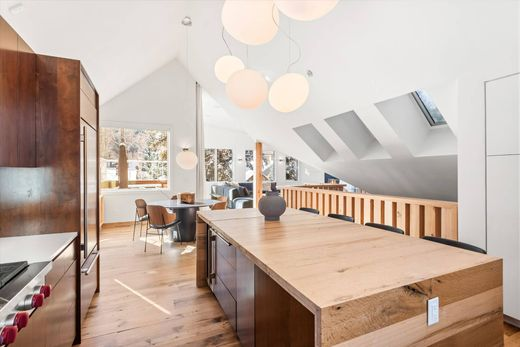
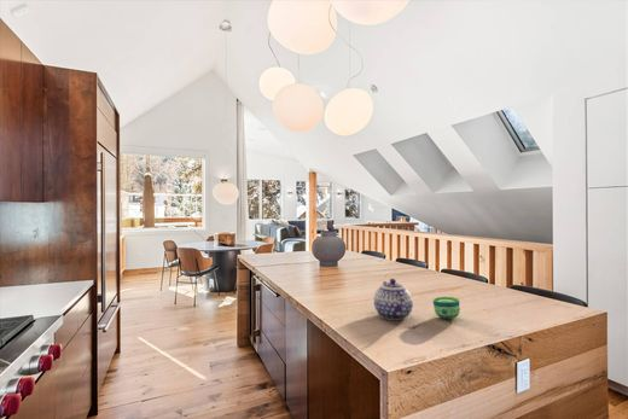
+ teapot (392, 297)
+ cup (444, 307)
